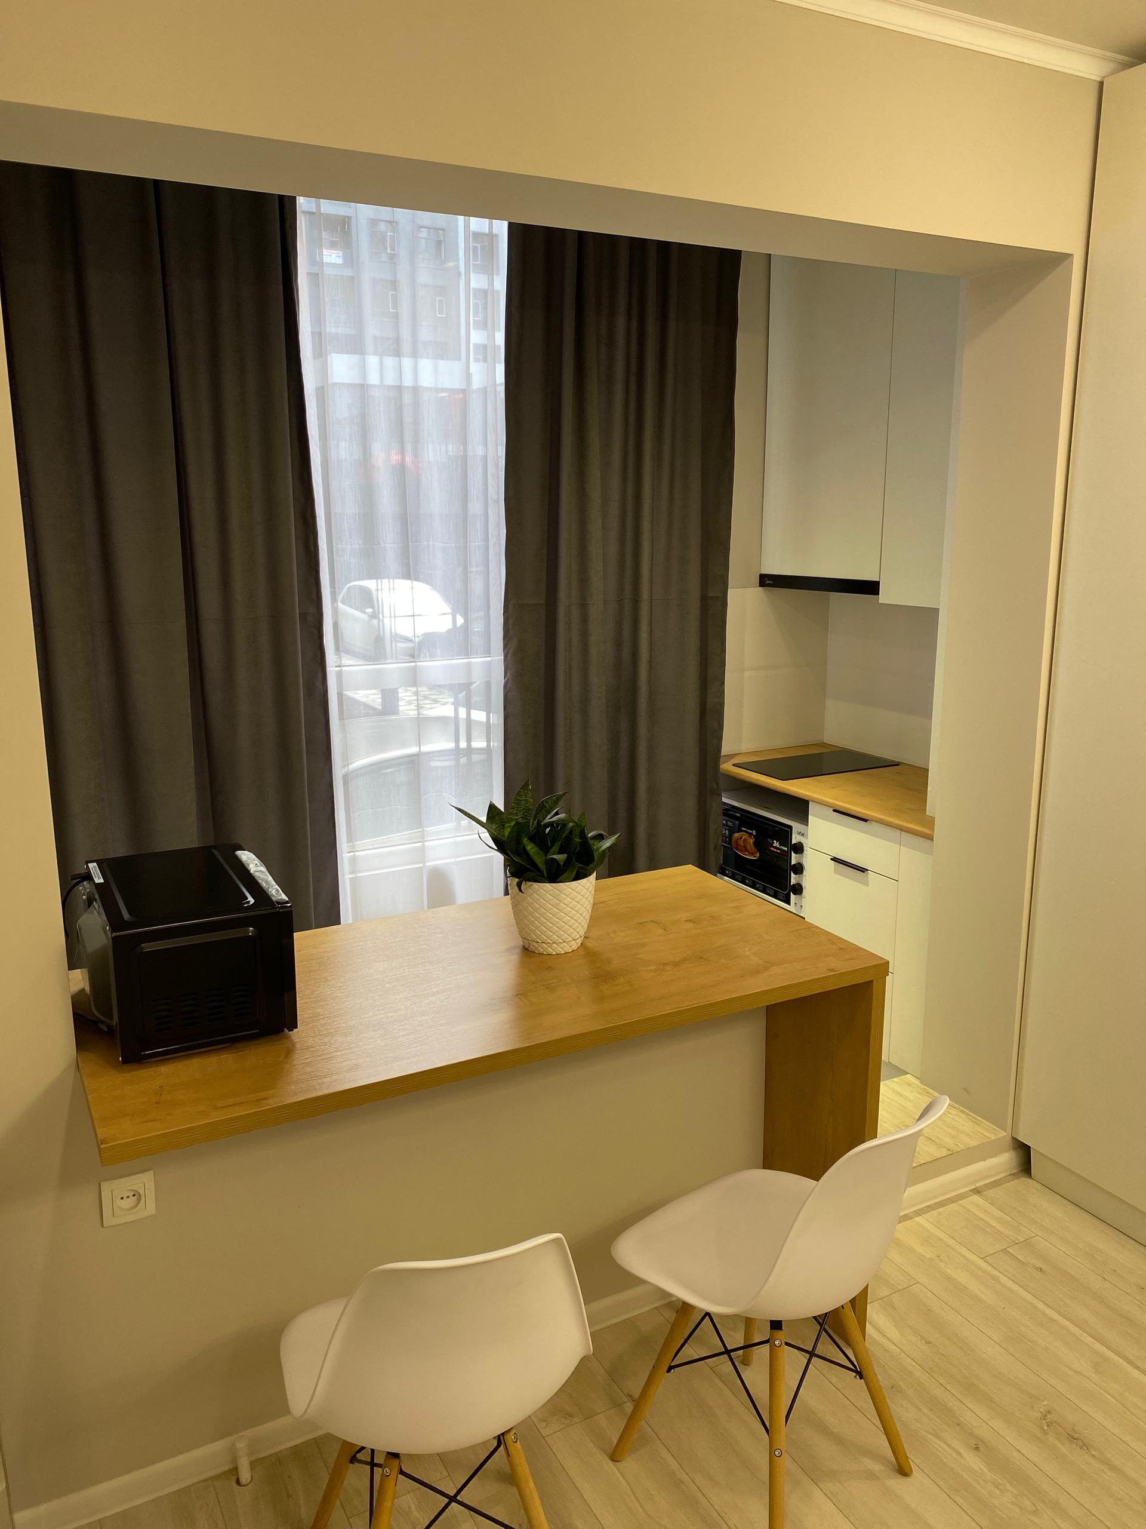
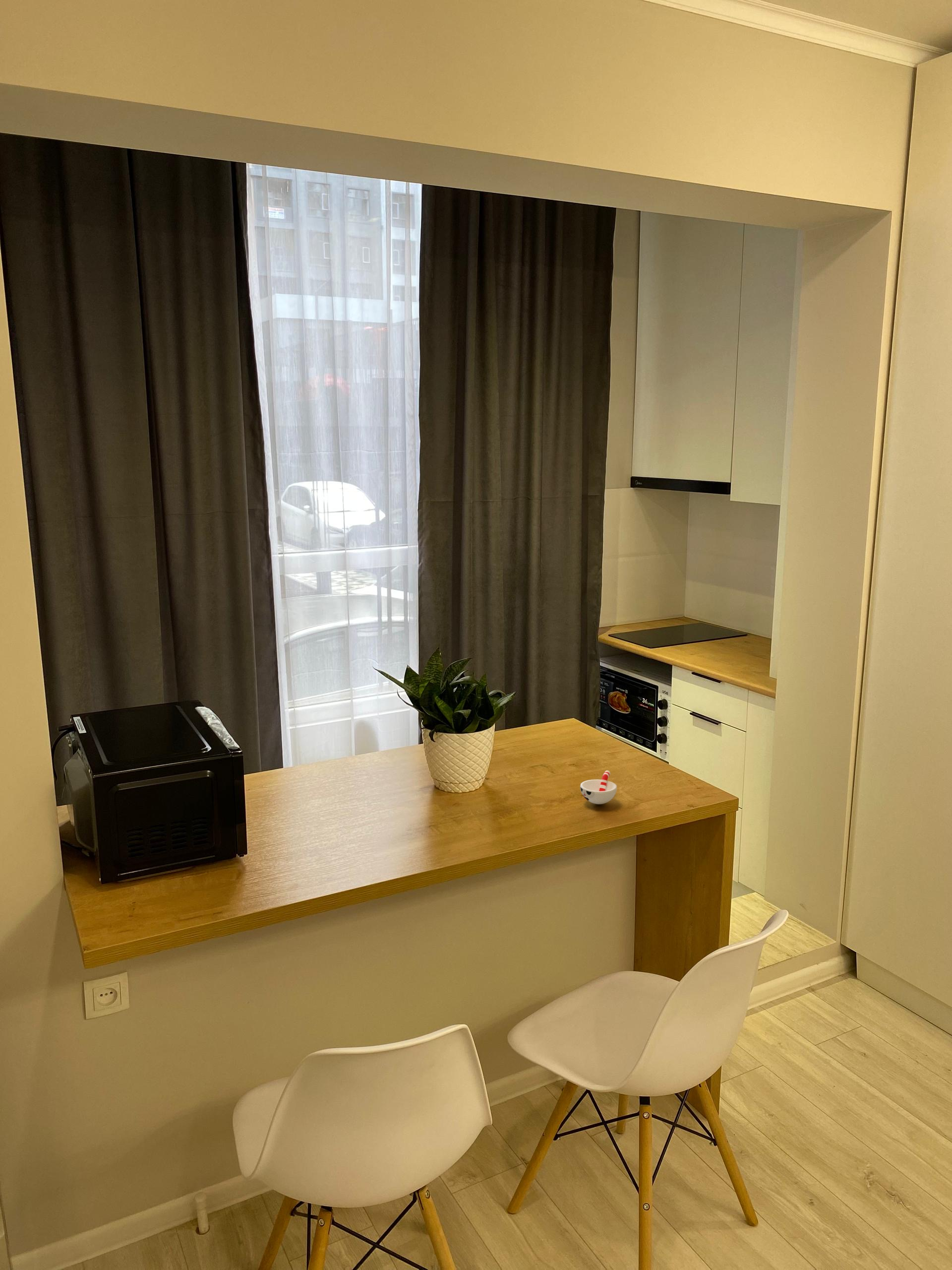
+ cup (600, 789)
